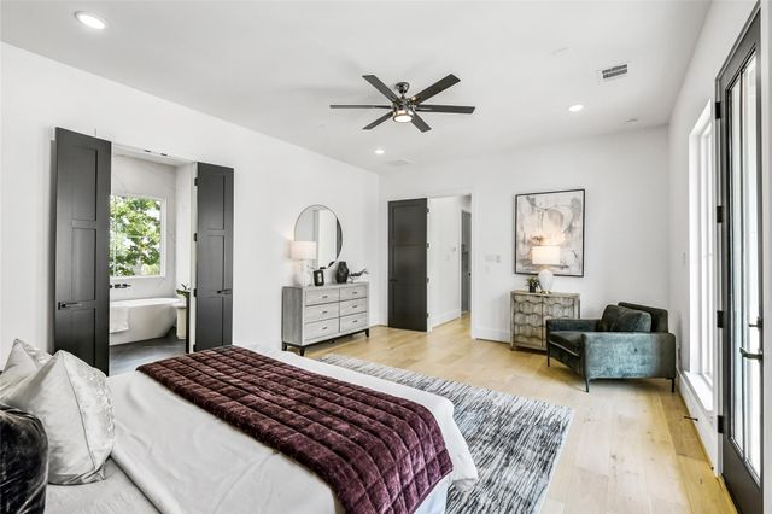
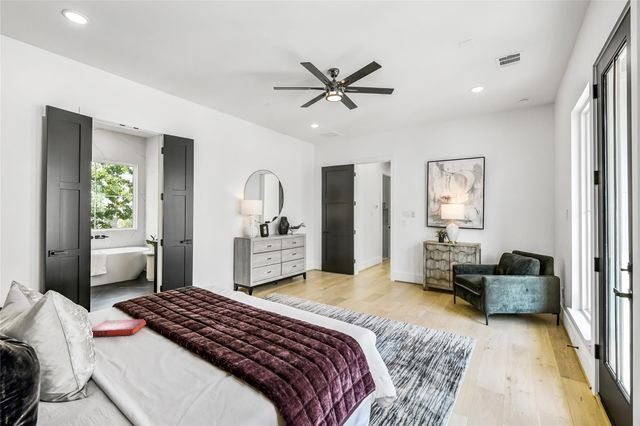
+ hardback book (118, 327)
